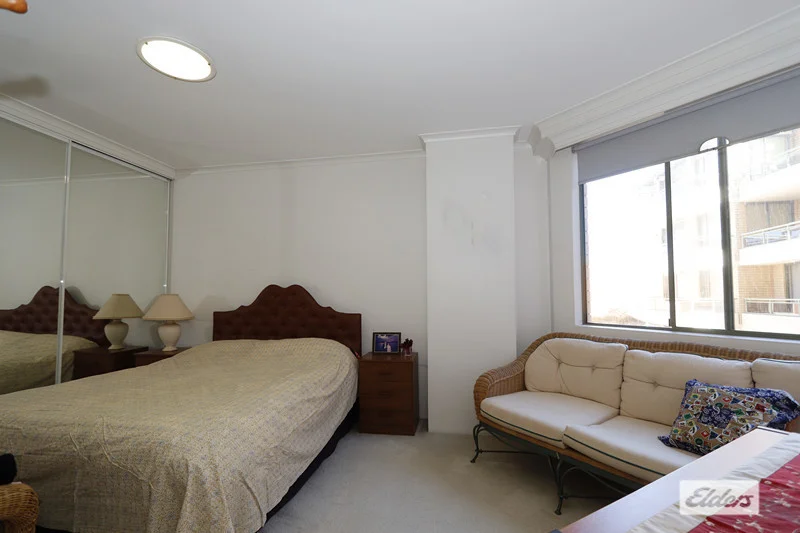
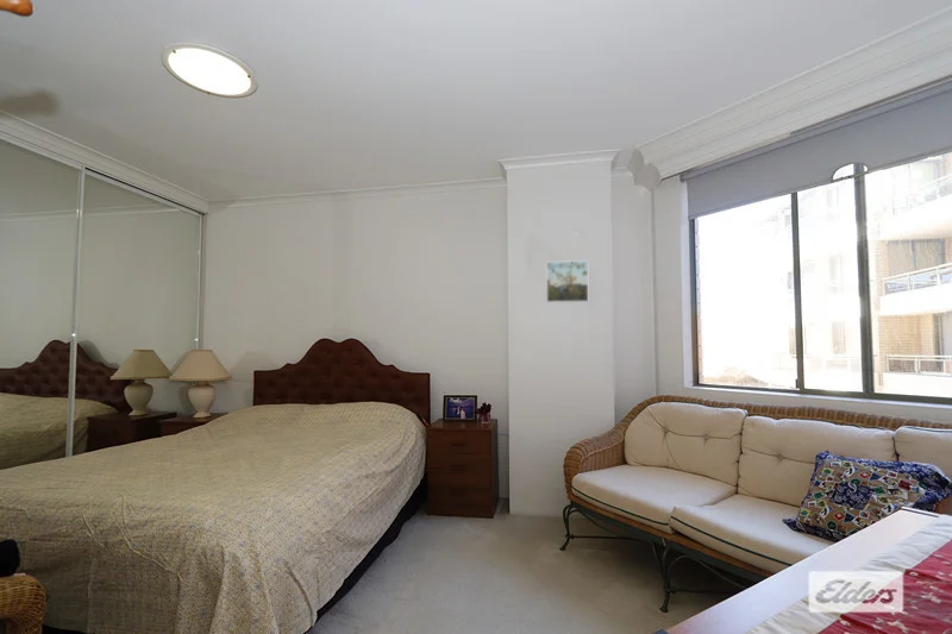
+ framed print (566, 281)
